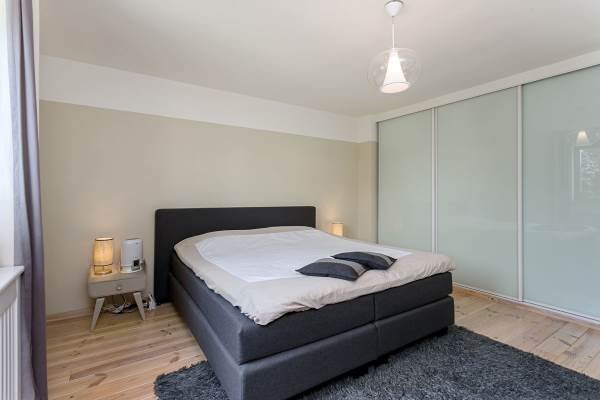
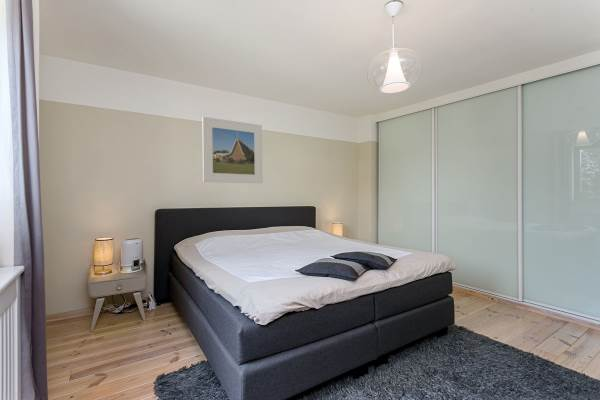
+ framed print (234, 152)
